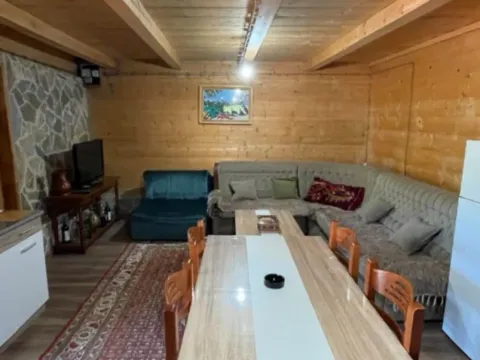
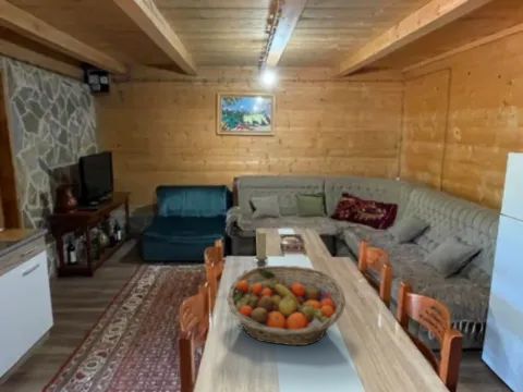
+ candle holder (258, 254)
+ fruit basket (284, 303)
